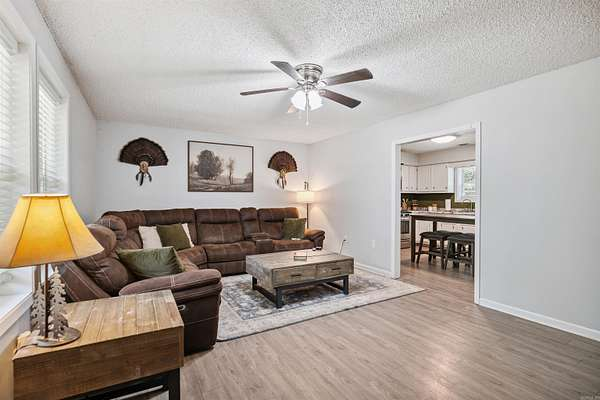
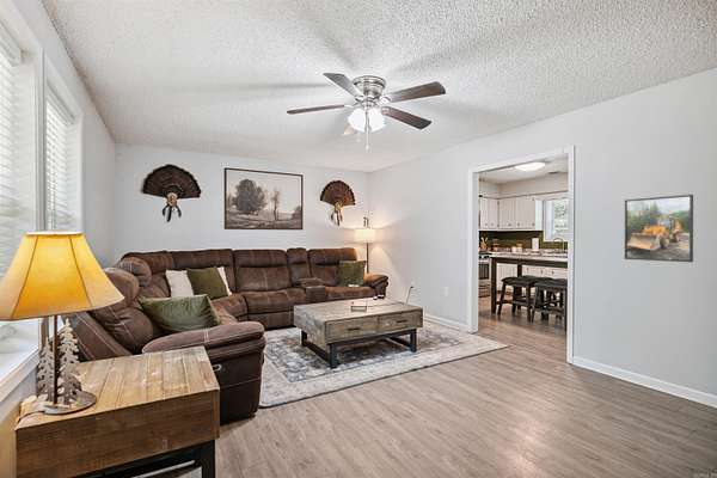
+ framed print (656, 228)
